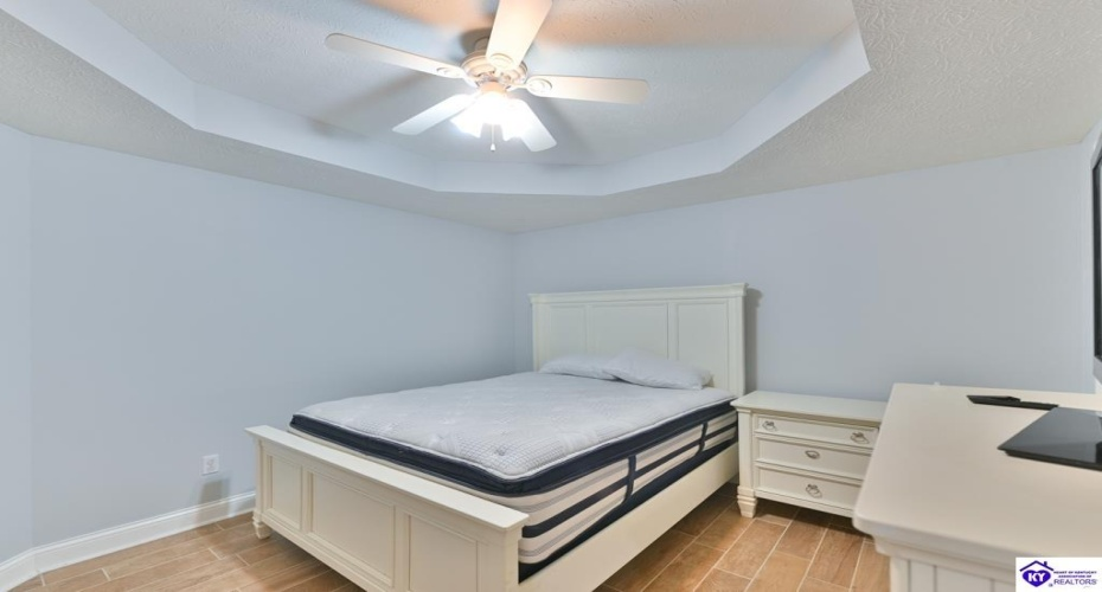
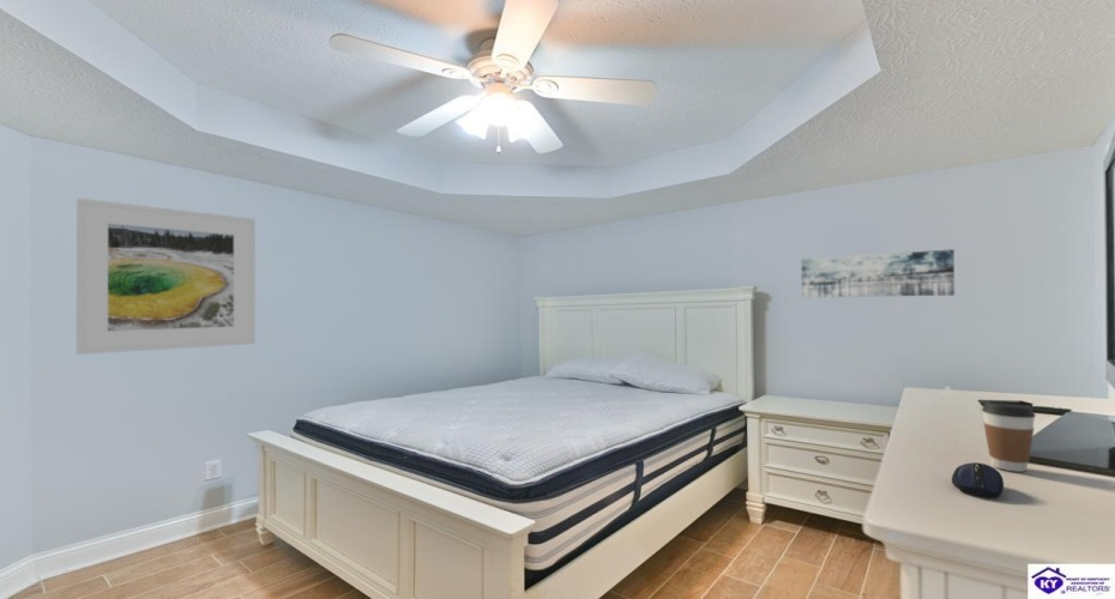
+ computer mouse (977, 476)
+ wall art (872, 276)
+ coffee cup (1007, 435)
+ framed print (175, 279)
